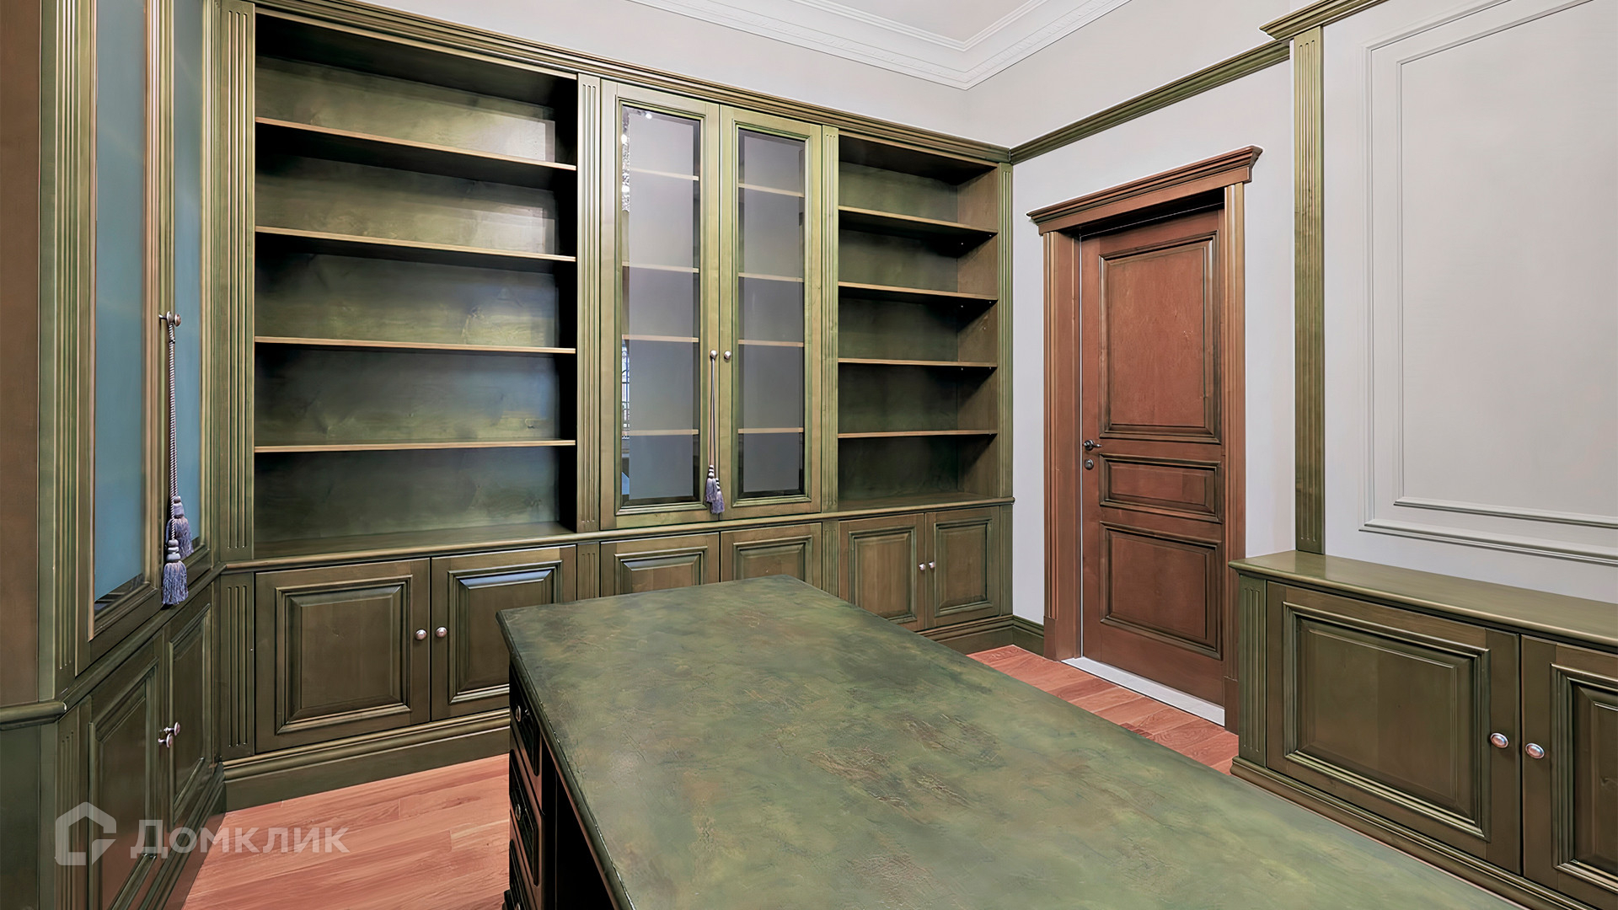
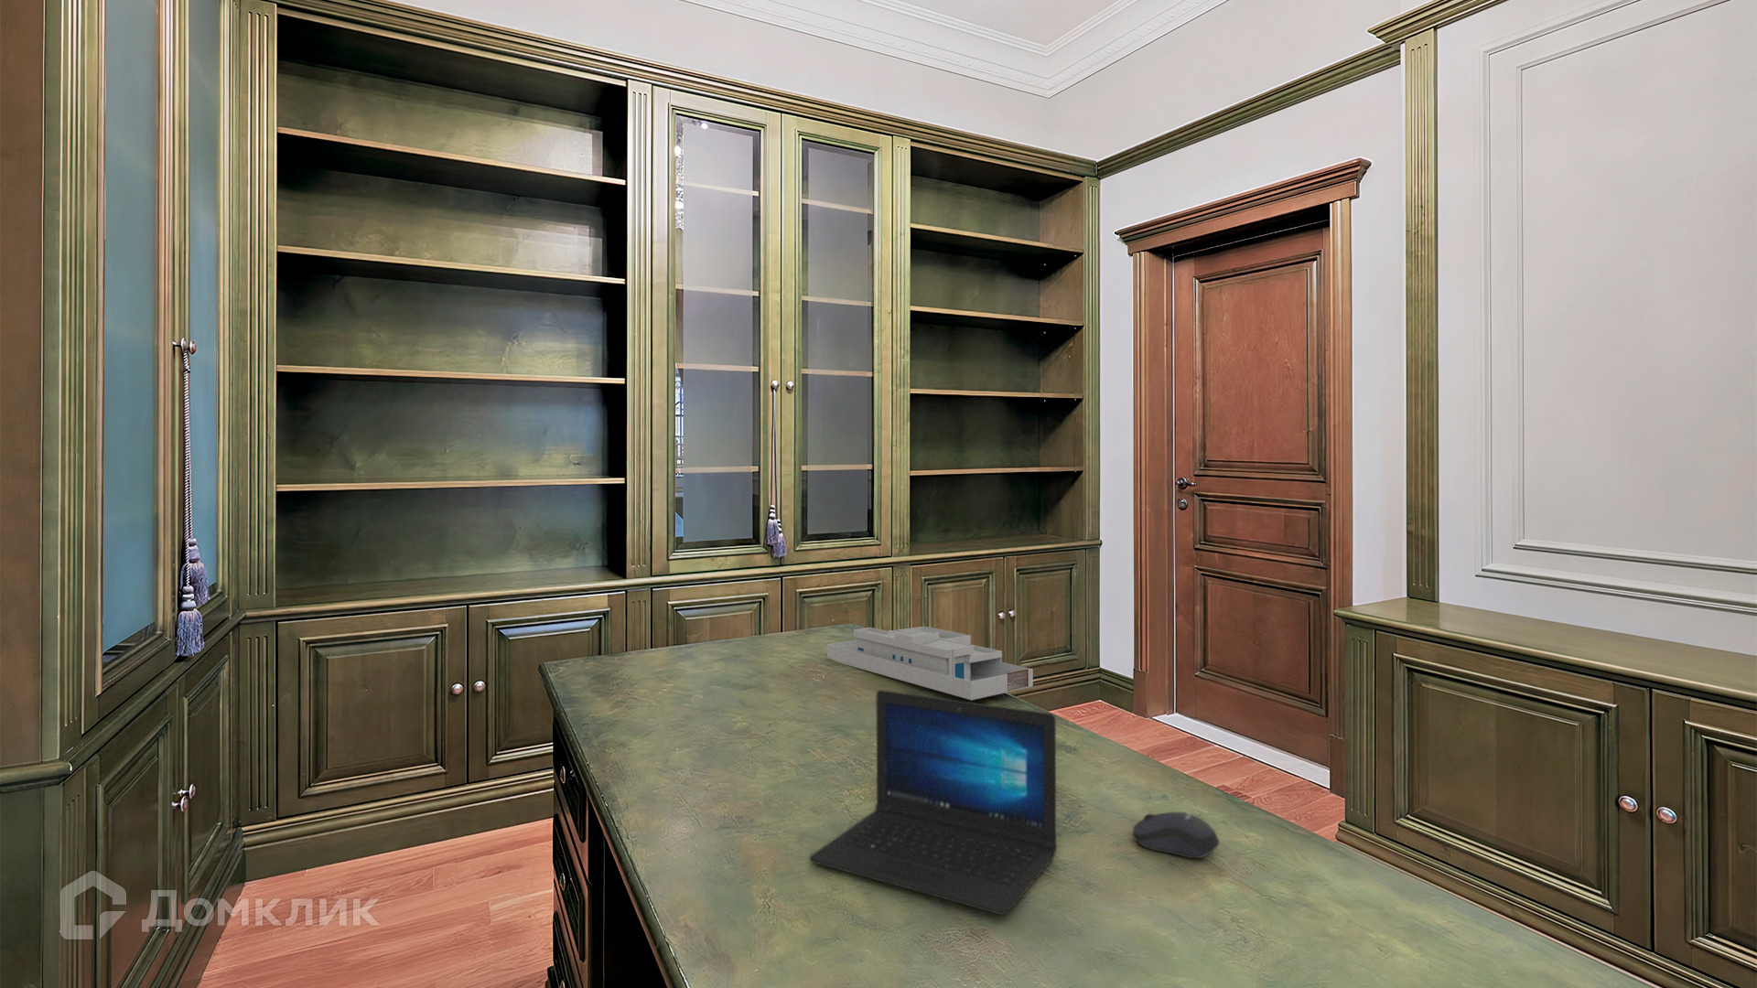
+ computer mouse (1175, 829)
+ laptop (934, 787)
+ desk organizer (922, 651)
